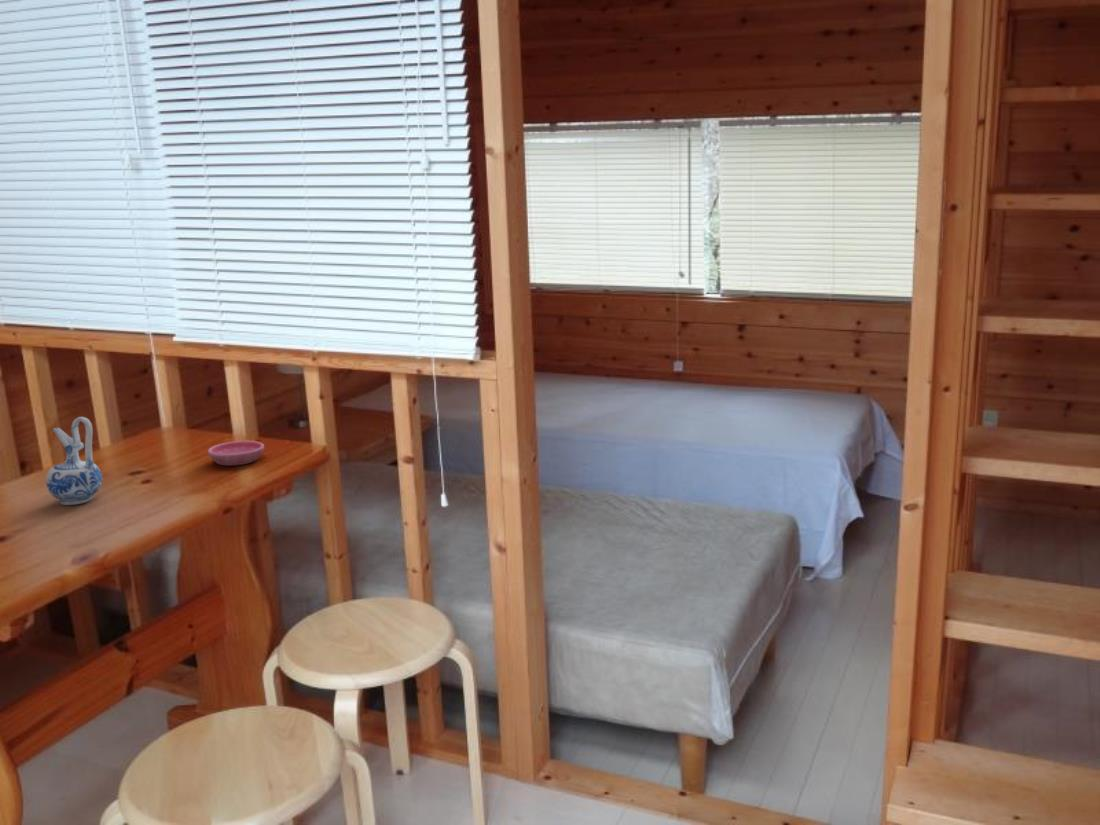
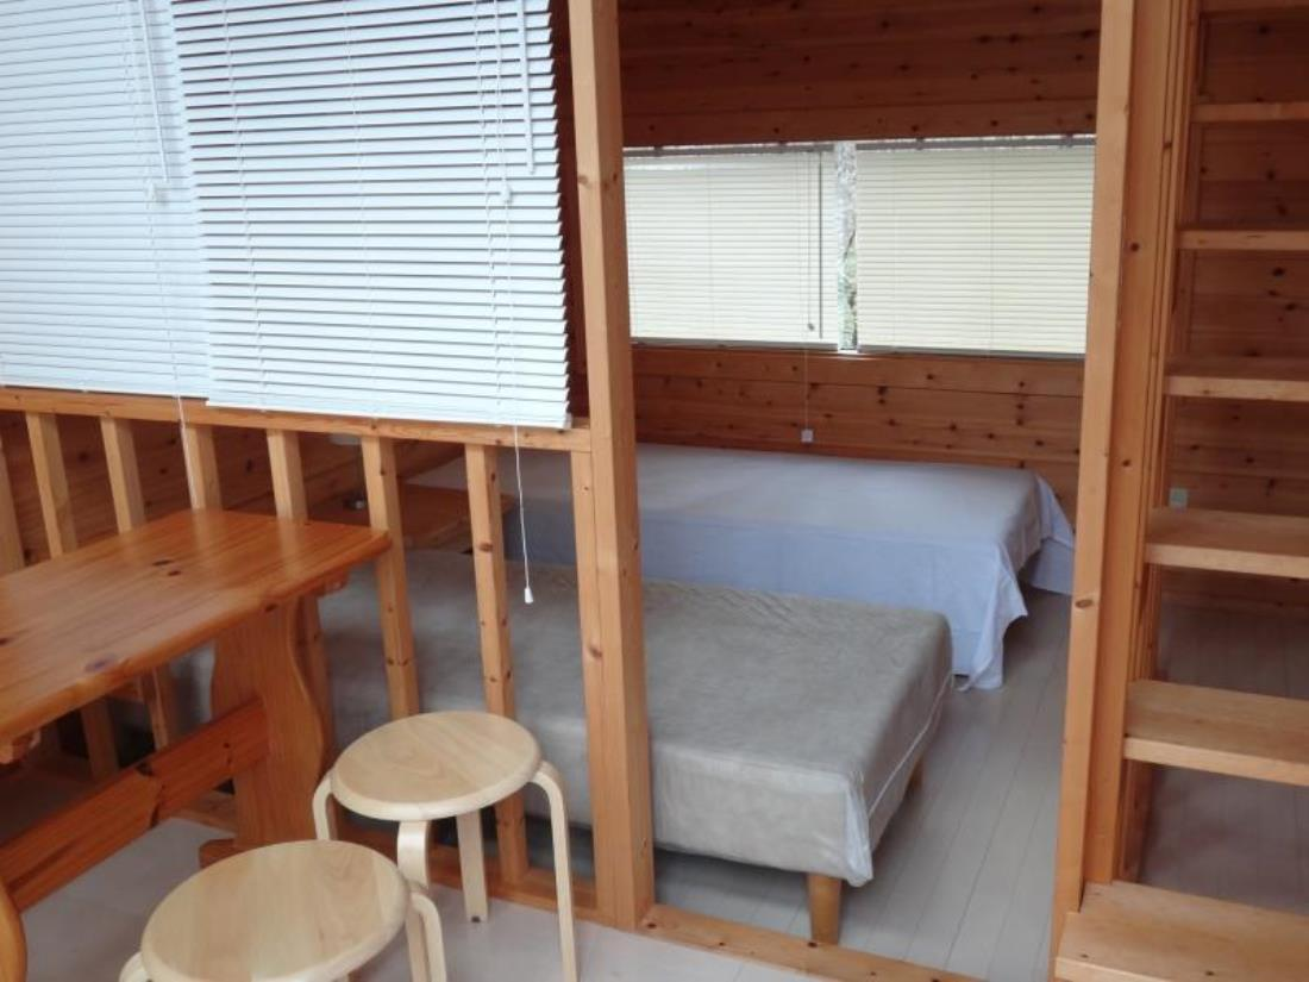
- saucer (236, 453)
- ceramic pitcher (71, 459)
